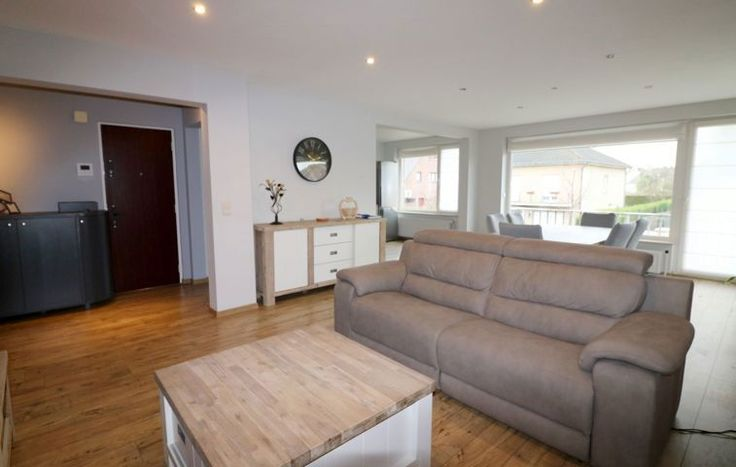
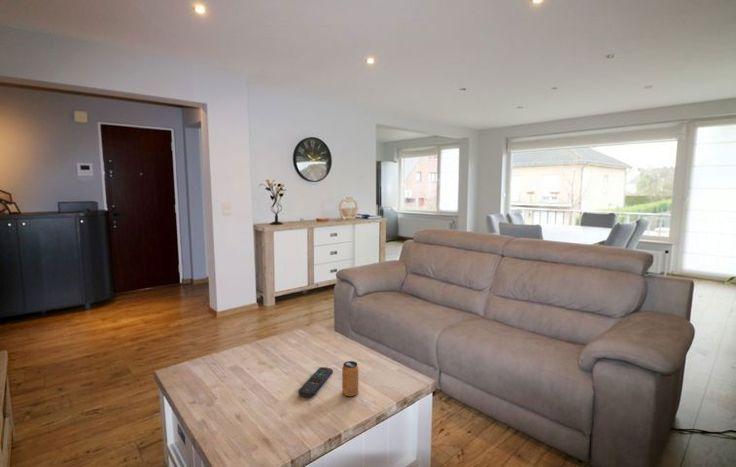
+ beverage can (350, 378)
+ remote control (316, 380)
